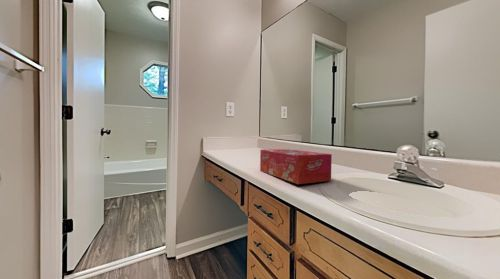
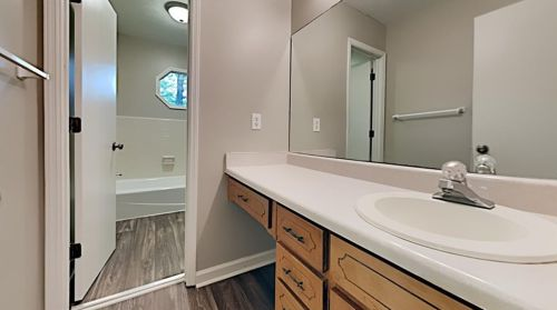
- tissue box (291, 163)
